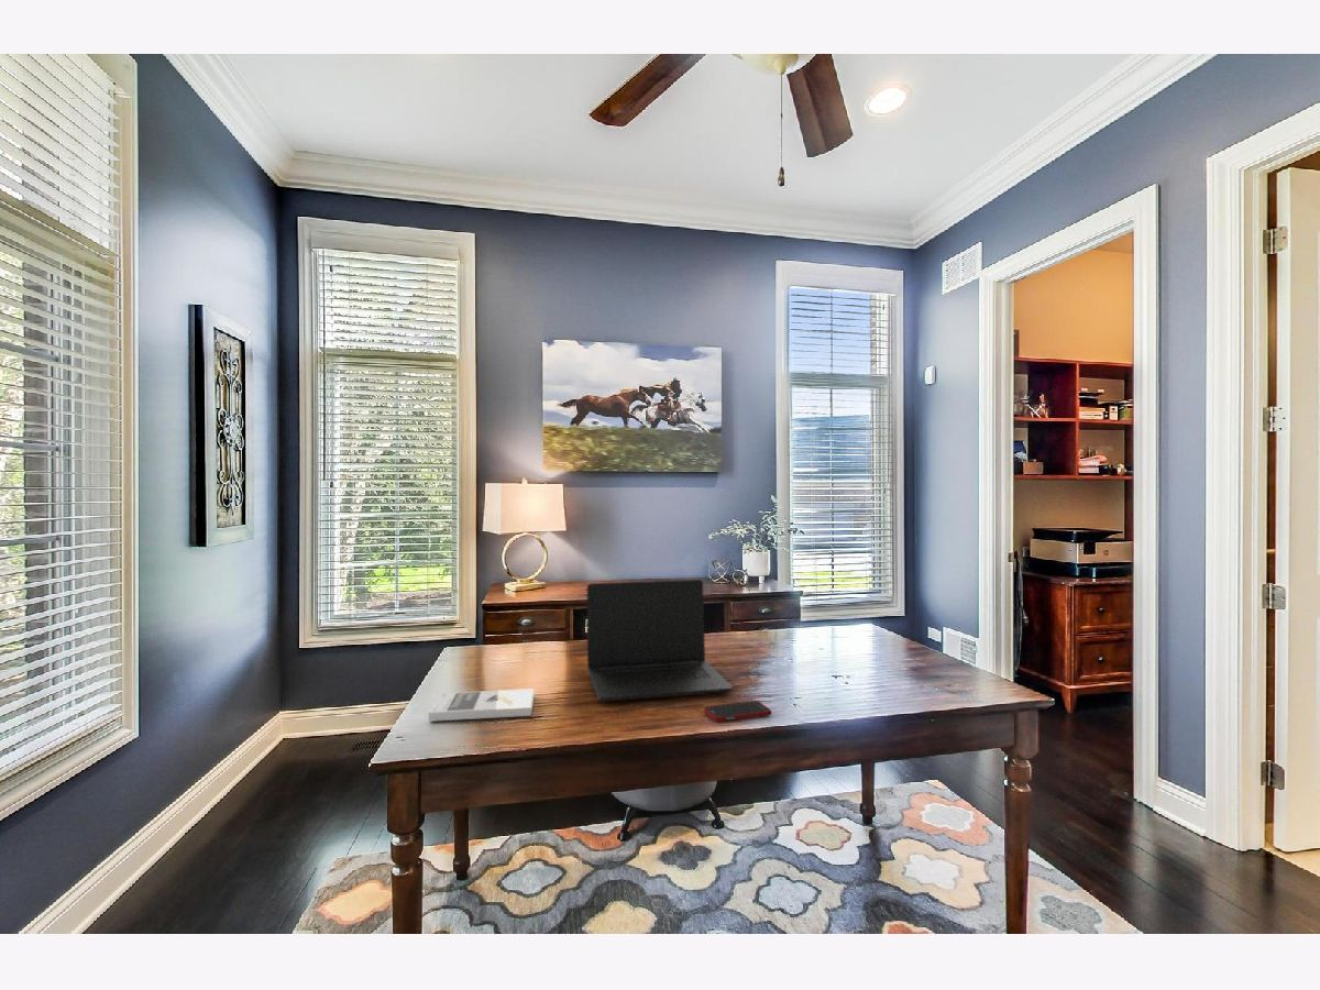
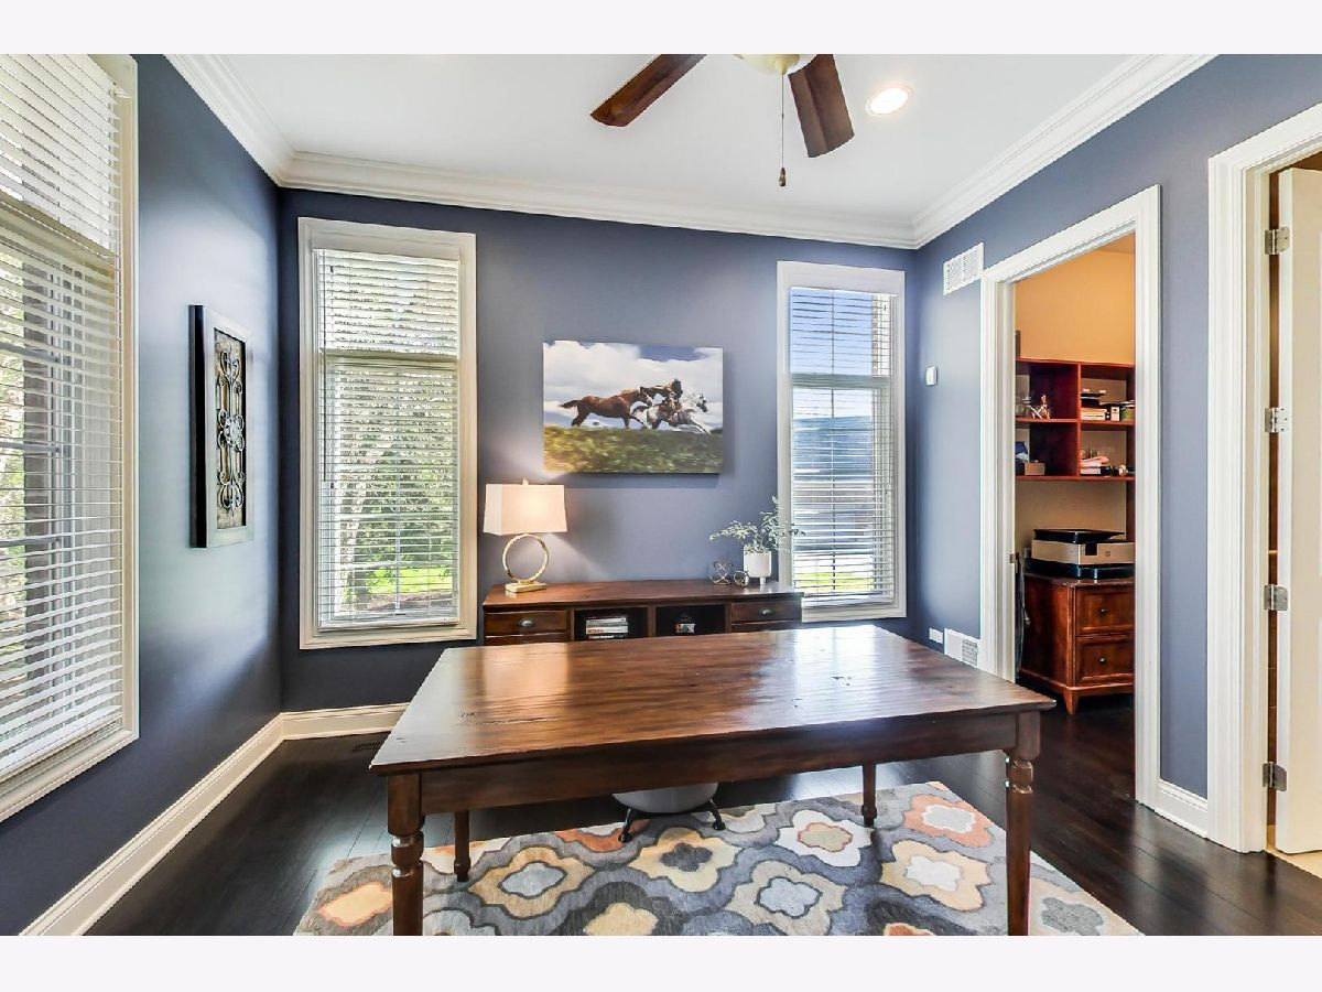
- book (484, 704)
- cell phone (737, 711)
- laptop (656, 635)
